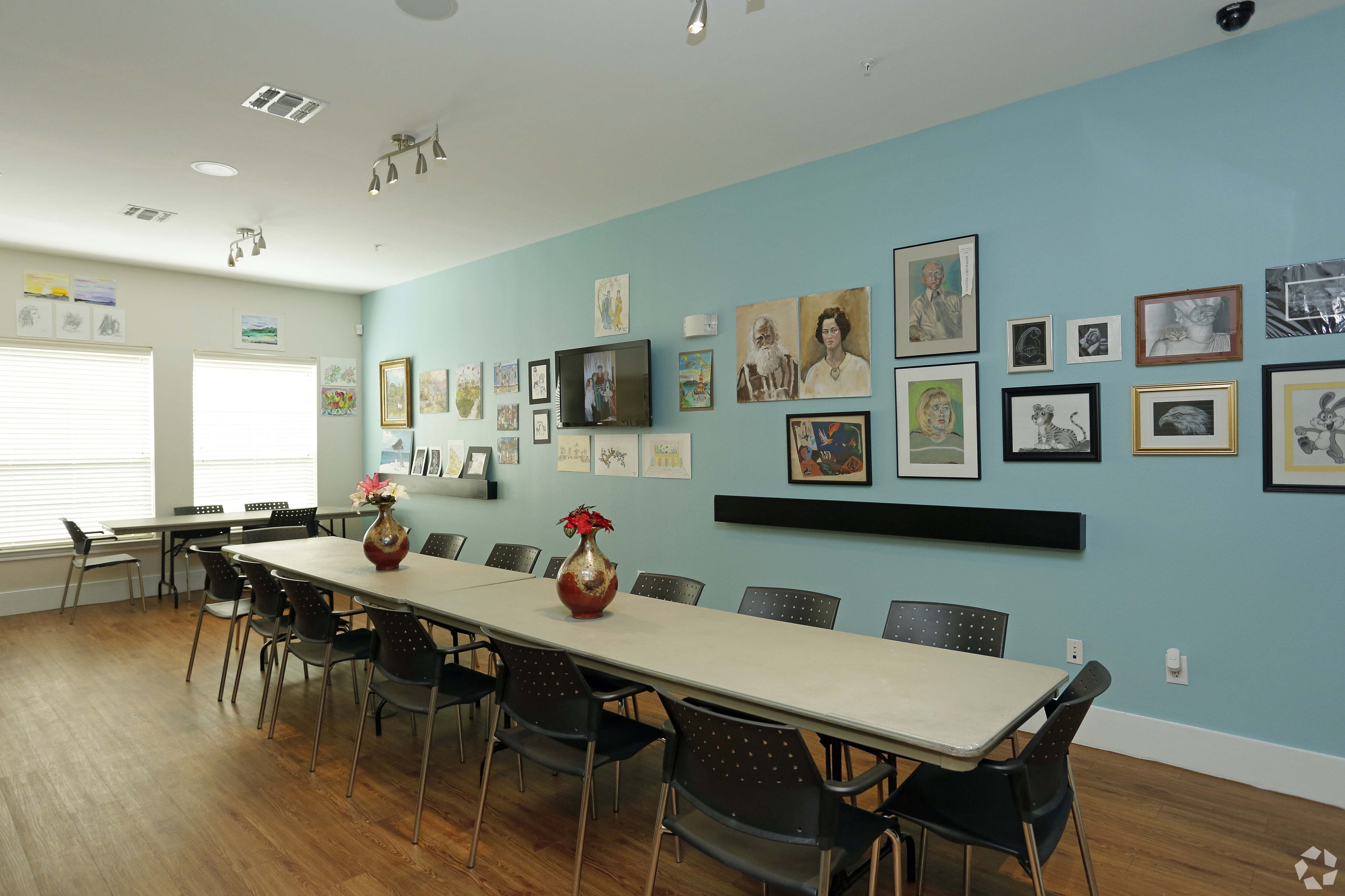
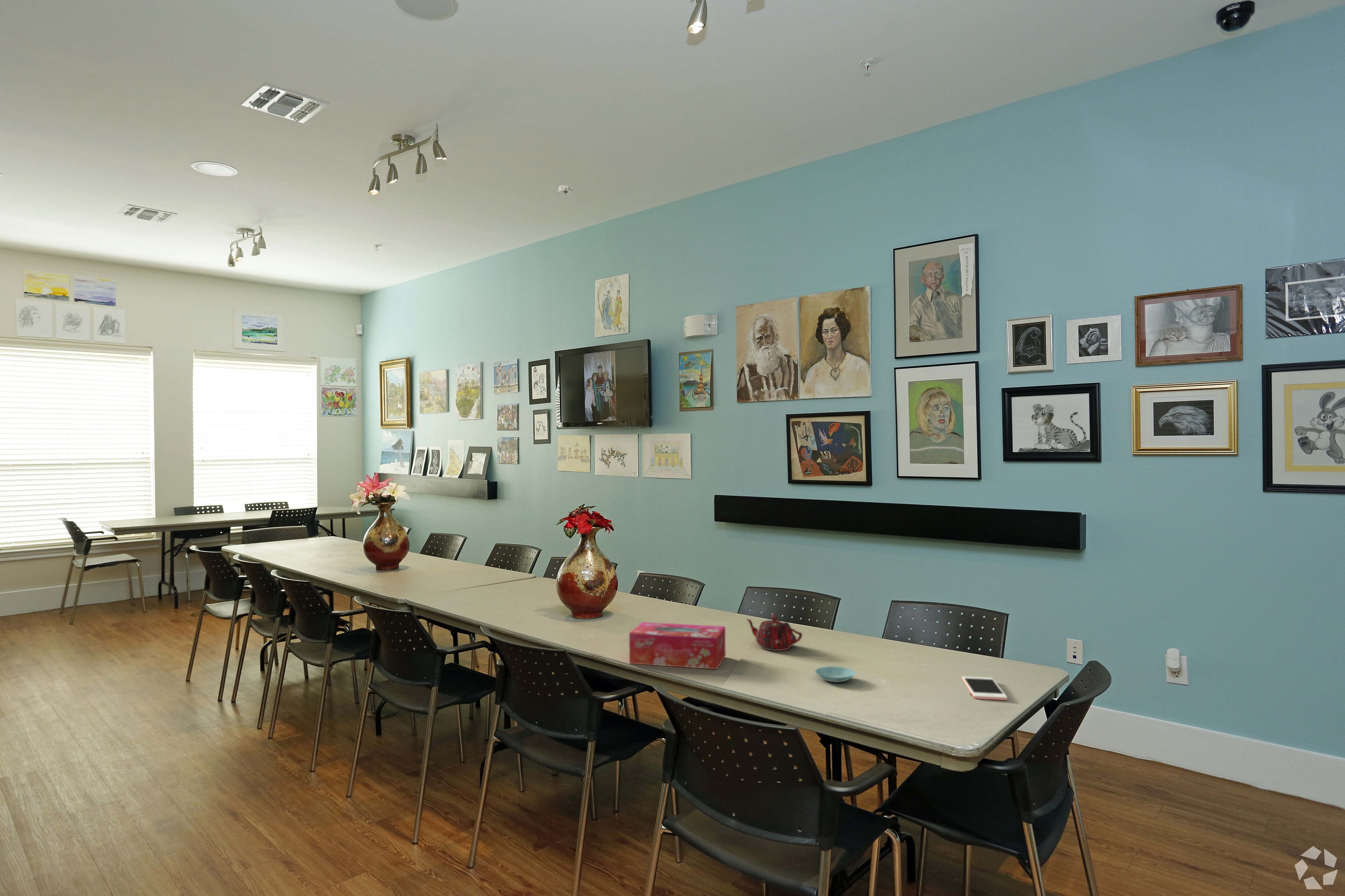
+ teapot (773, 631)
+ smoke detector (565, 190)
+ tissue box (678, 645)
+ cell phone (983, 688)
+ saucer (835, 675)
